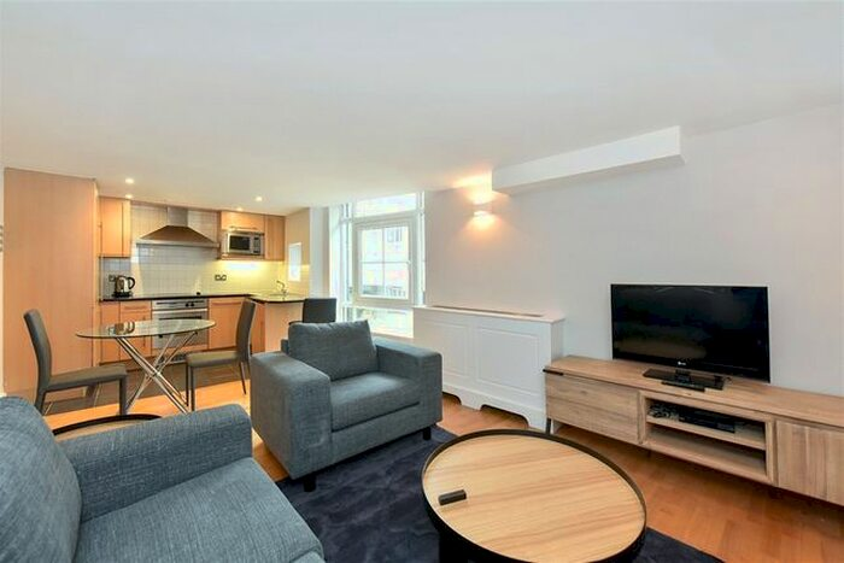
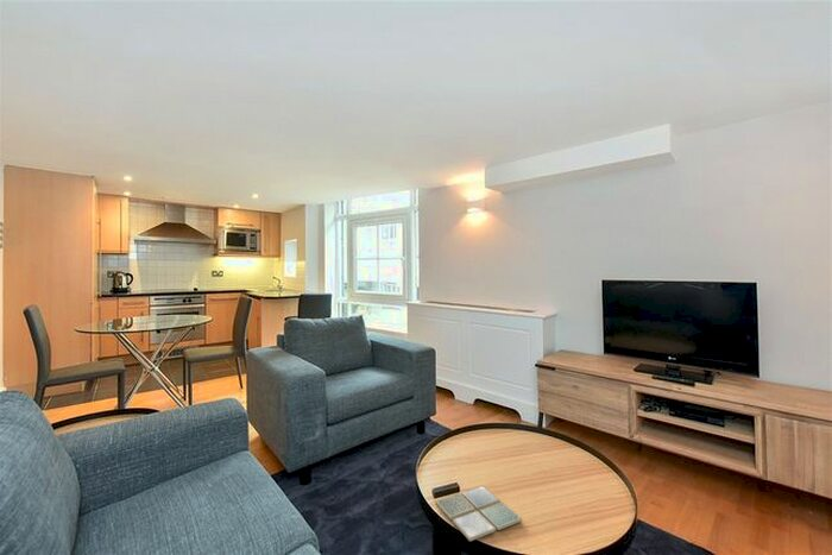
+ drink coaster (477, 509)
